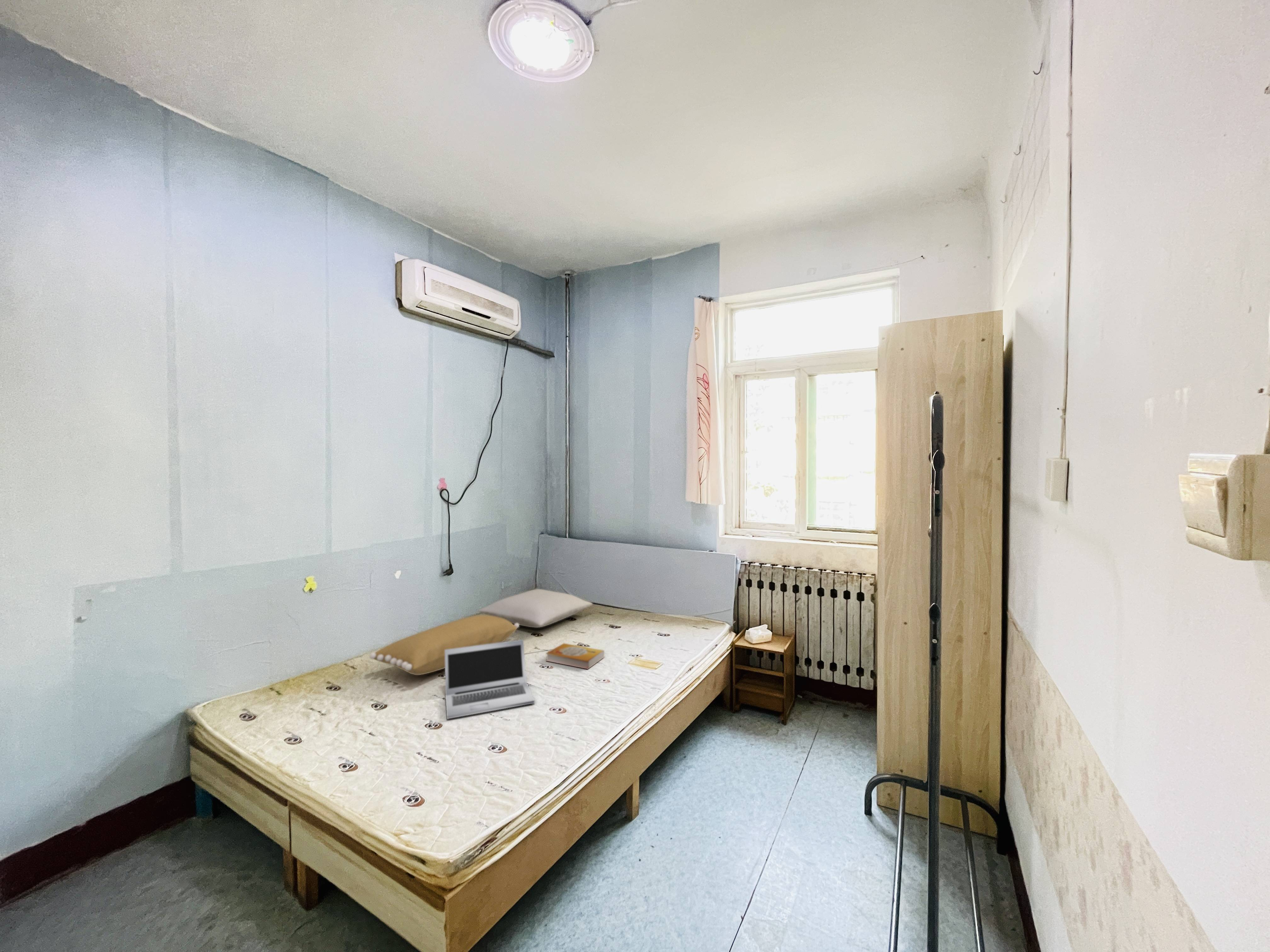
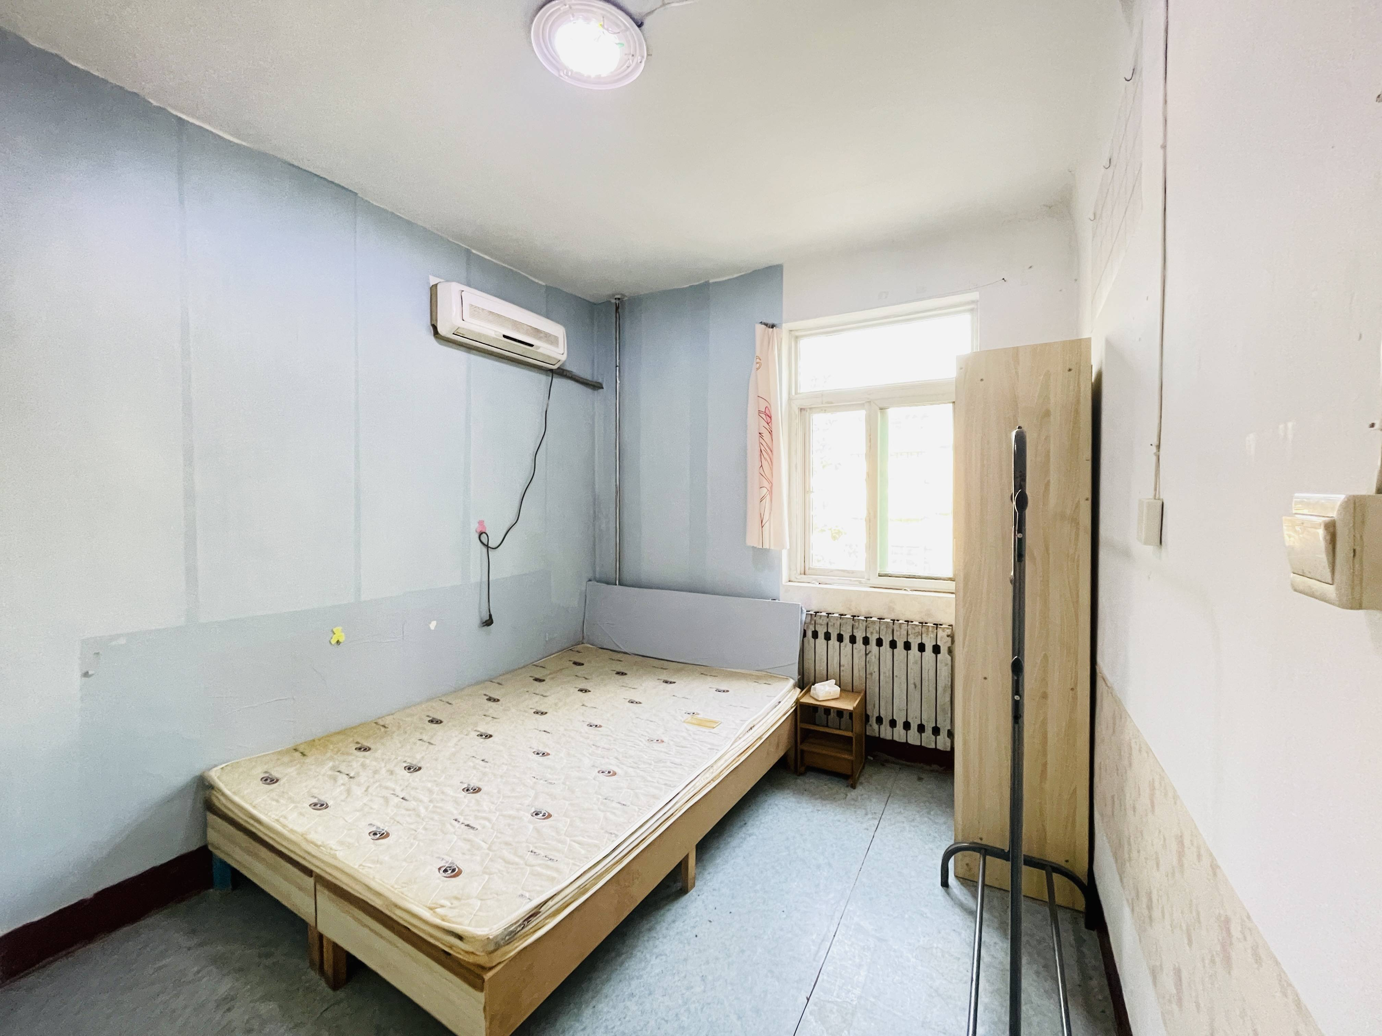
- pillow (449, 642)
- laptop (488, 676)
- pillow (537, 607)
- book (575, 655)
